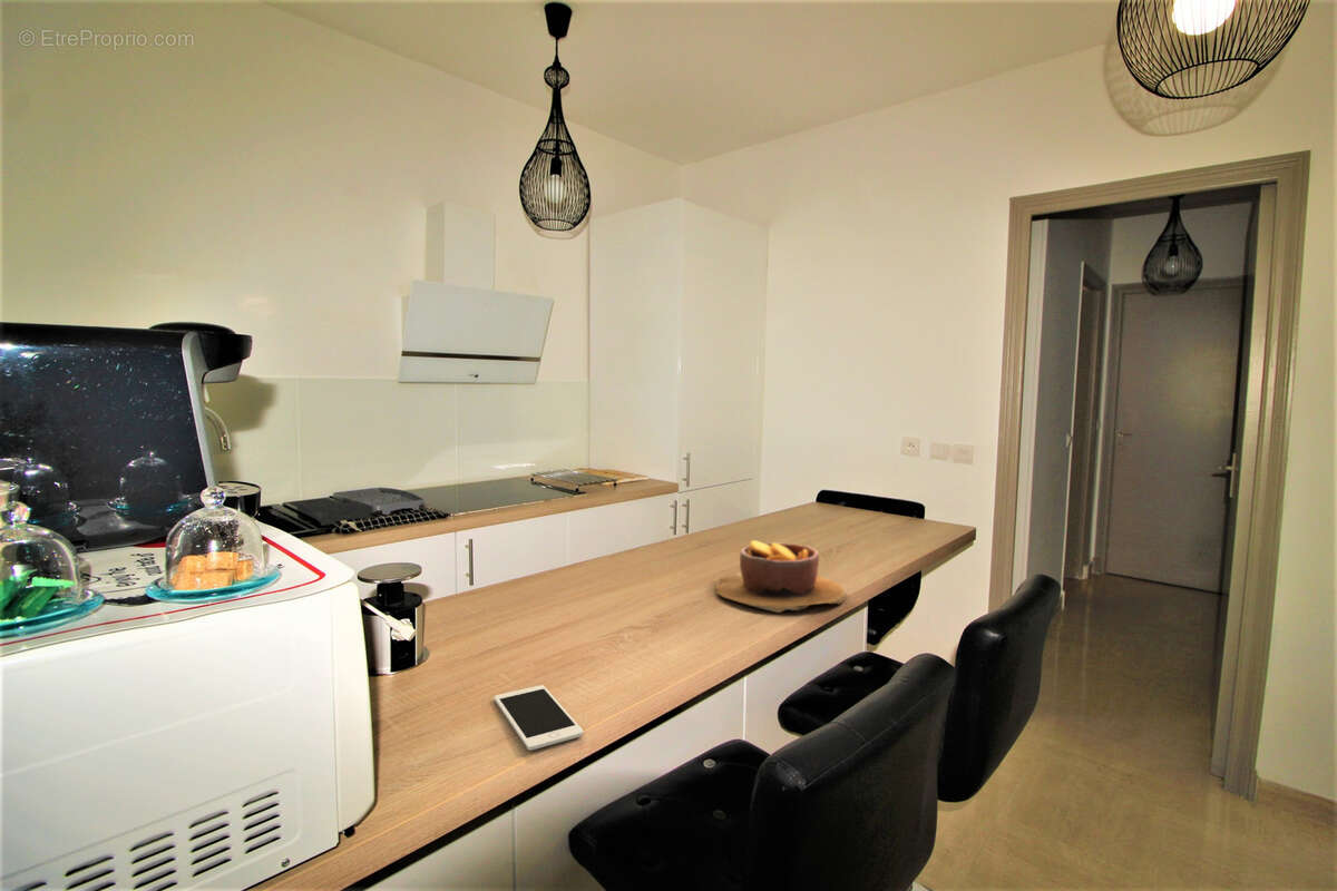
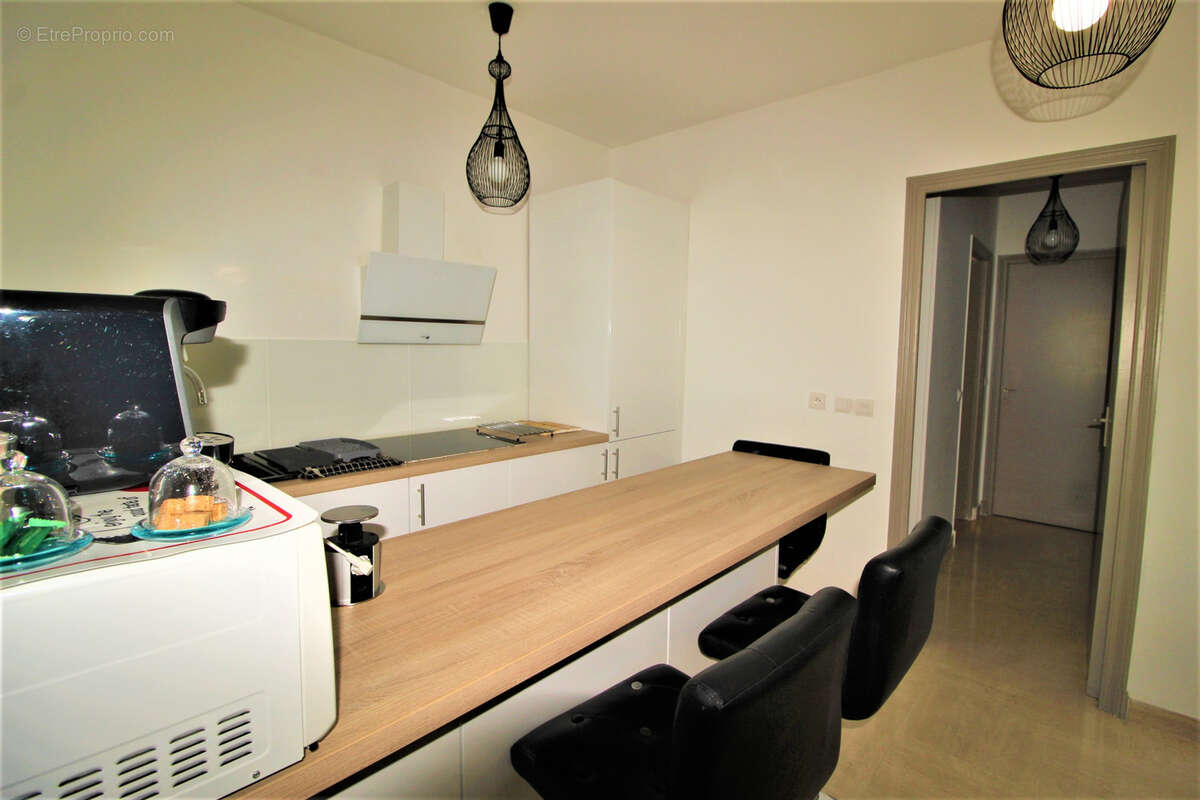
- cell phone (536, 714)
- bowl (778, 568)
